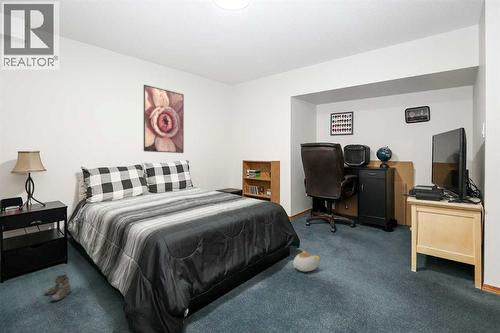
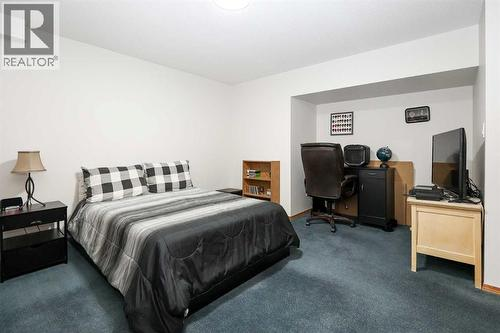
- plush toy (303, 261)
- boots (58, 286)
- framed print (164, 121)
